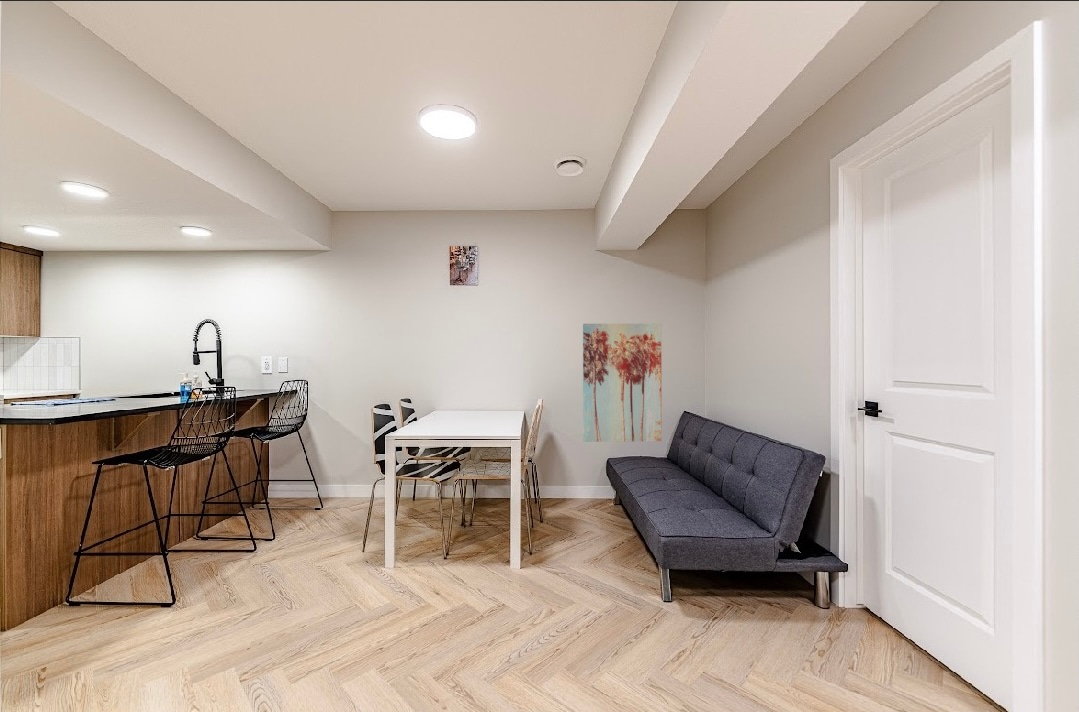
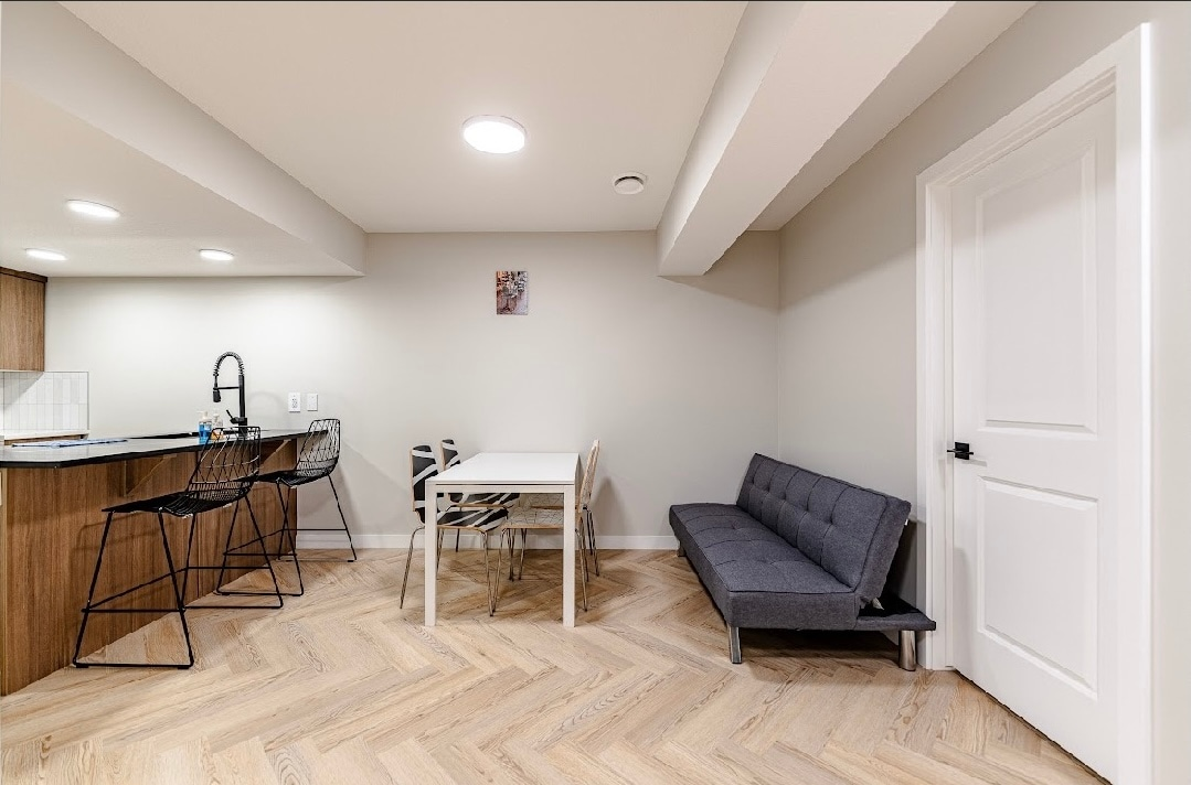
- wall art (622, 382)
